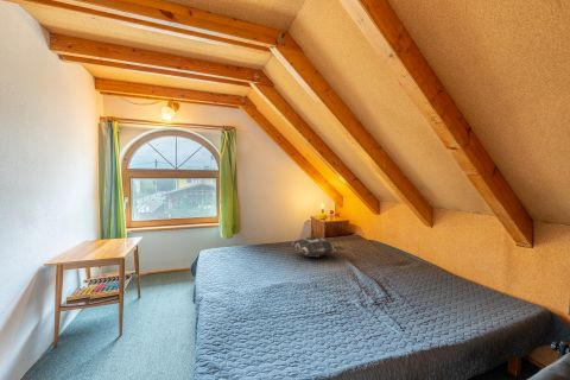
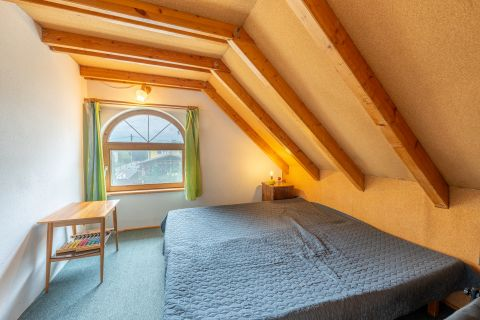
- decorative pillow (315, 246)
